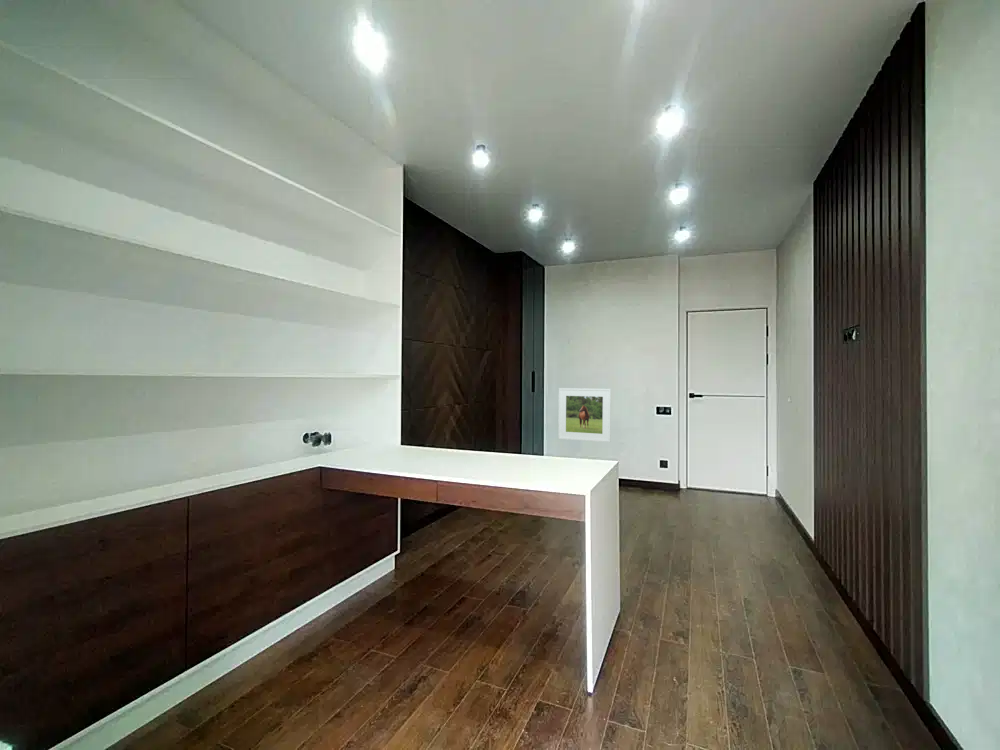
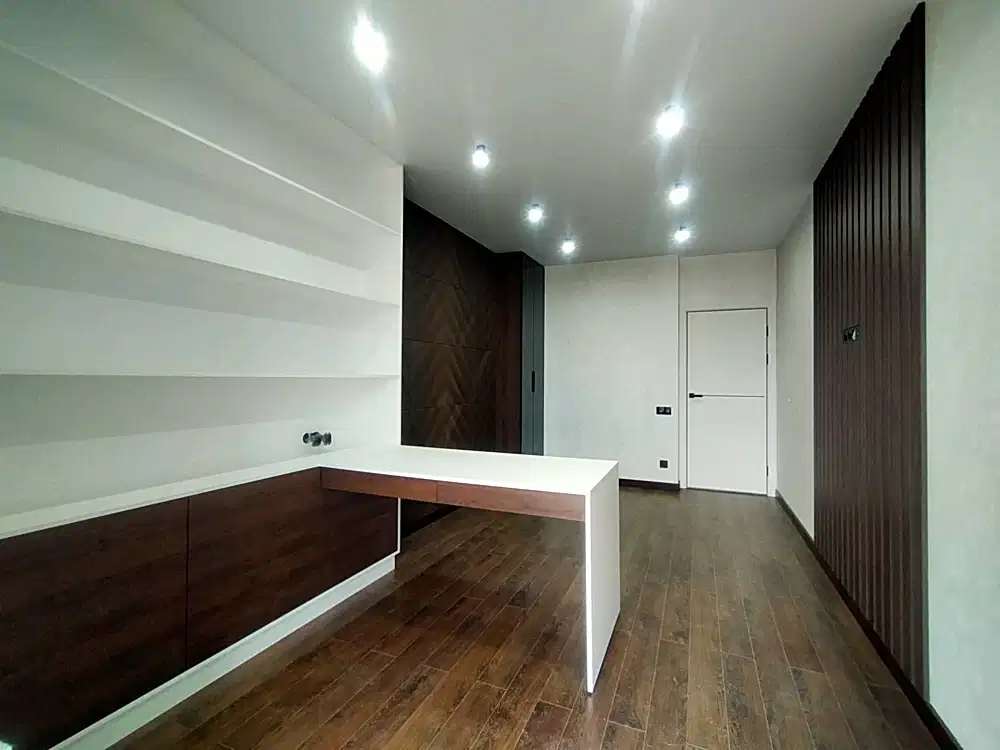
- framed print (584, 414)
